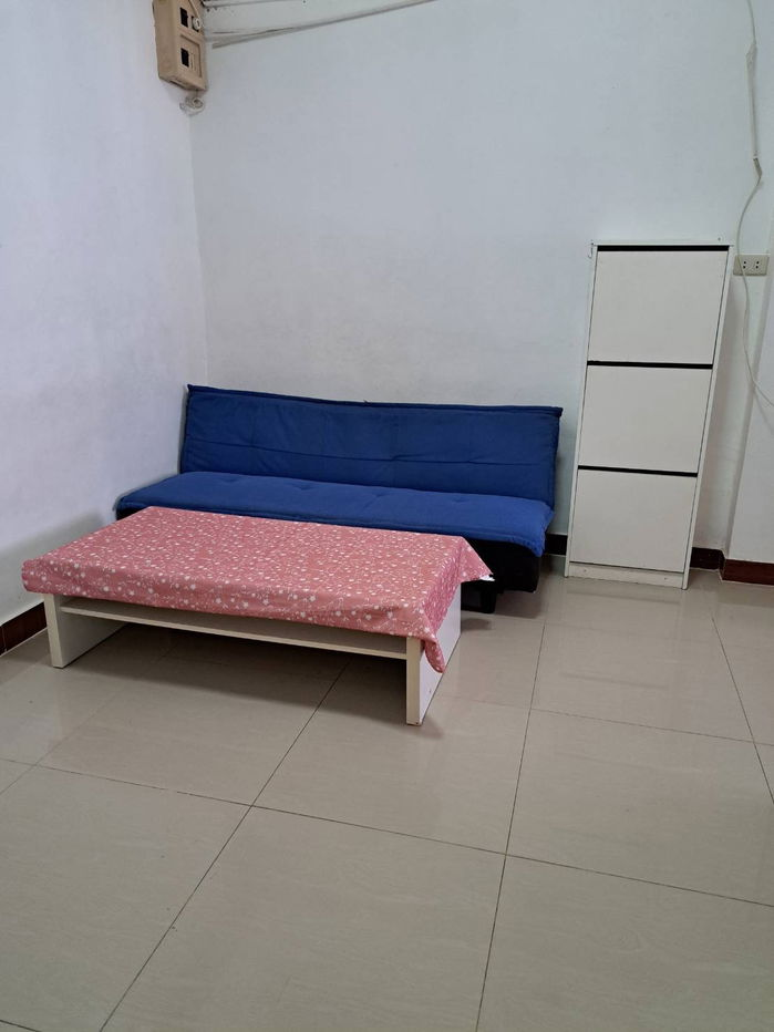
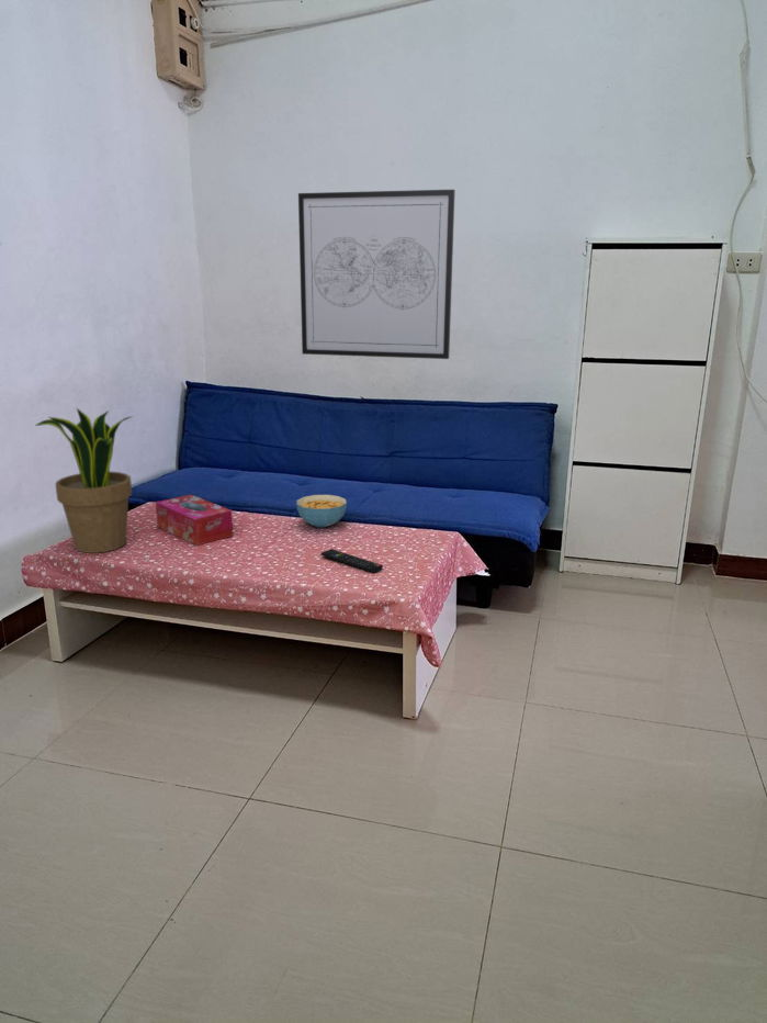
+ wall art (374, 277)
+ tissue box (193, 518)
+ cereal bowl (322, 513)
+ potted plant (92, 479)
+ remote control (351, 561)
